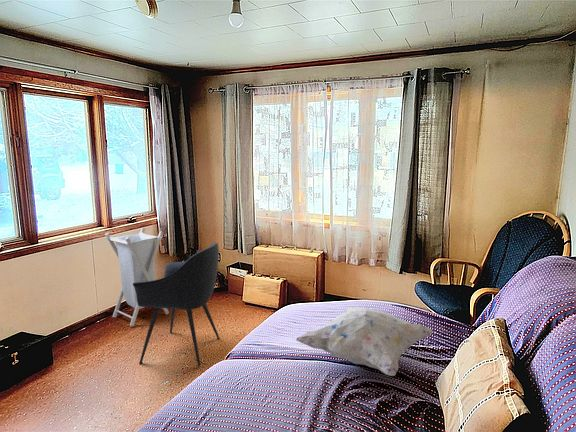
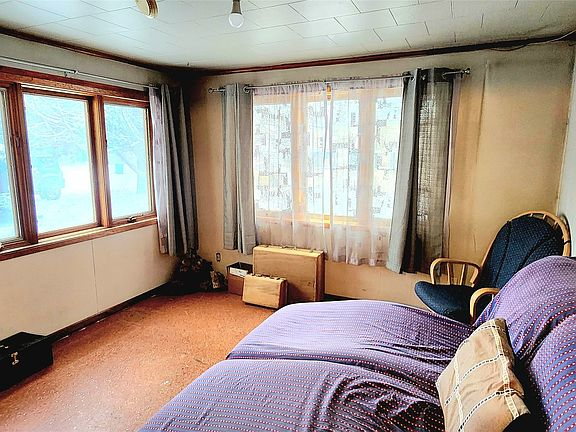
- laundry hamper (137, 274)
- decorative pillow (366, 335)
- armchair (178, 298)
